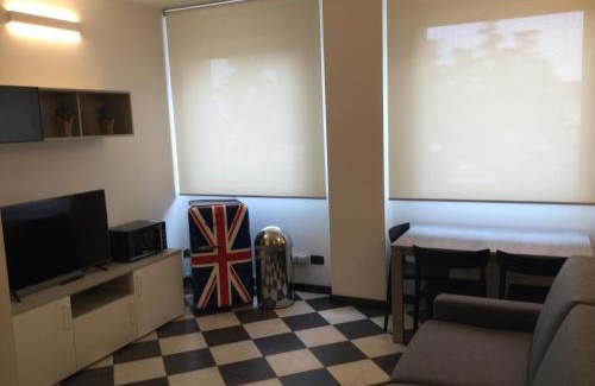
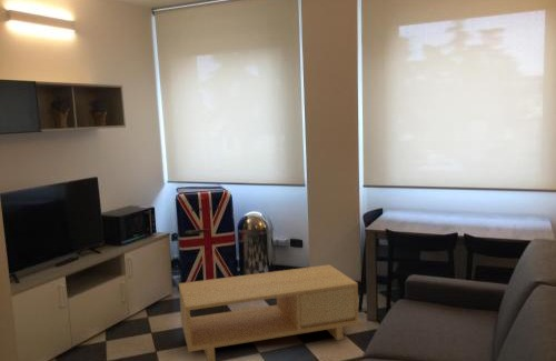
+ coffee table (267, 309)
